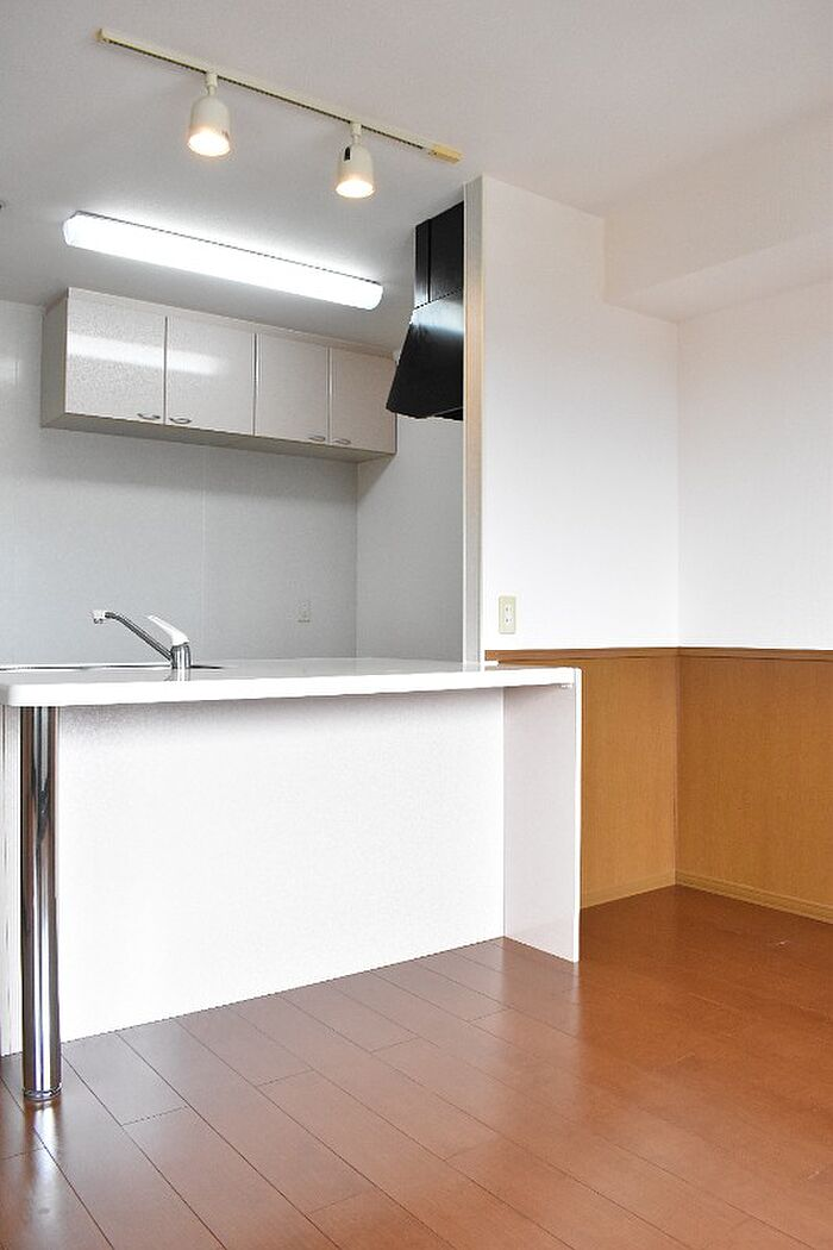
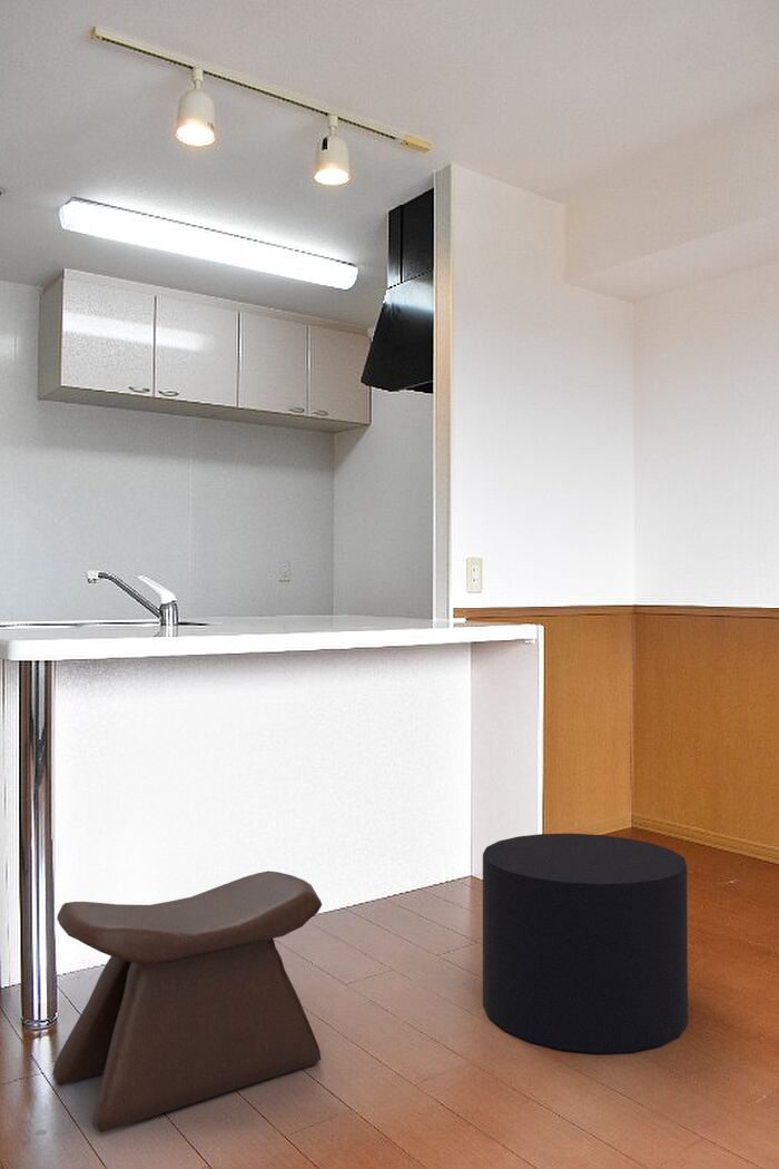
+ stool (193, 982)
+ stool (583, 932)
